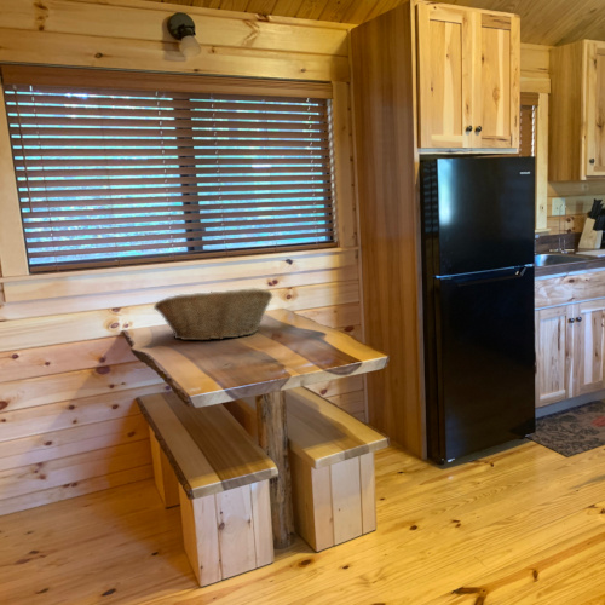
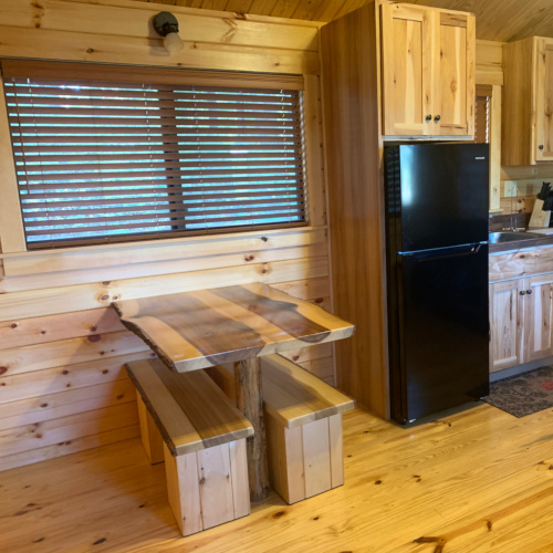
- fruit basket (214, 310)
